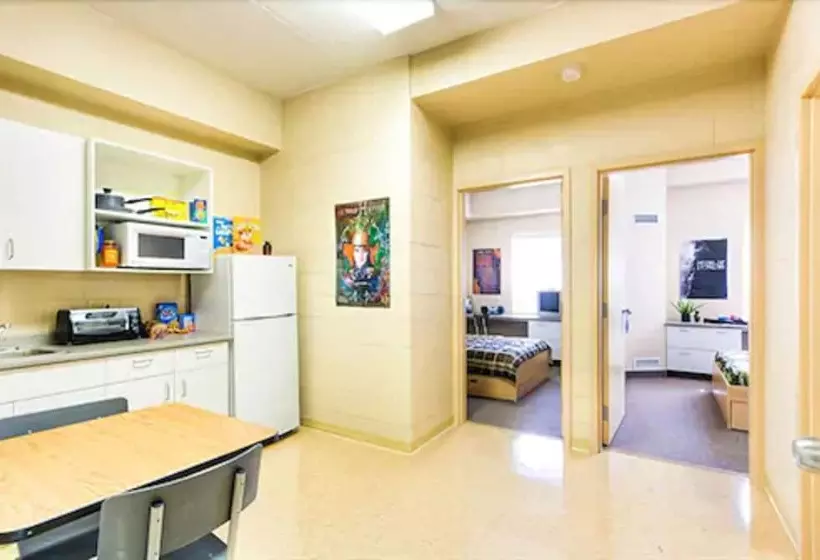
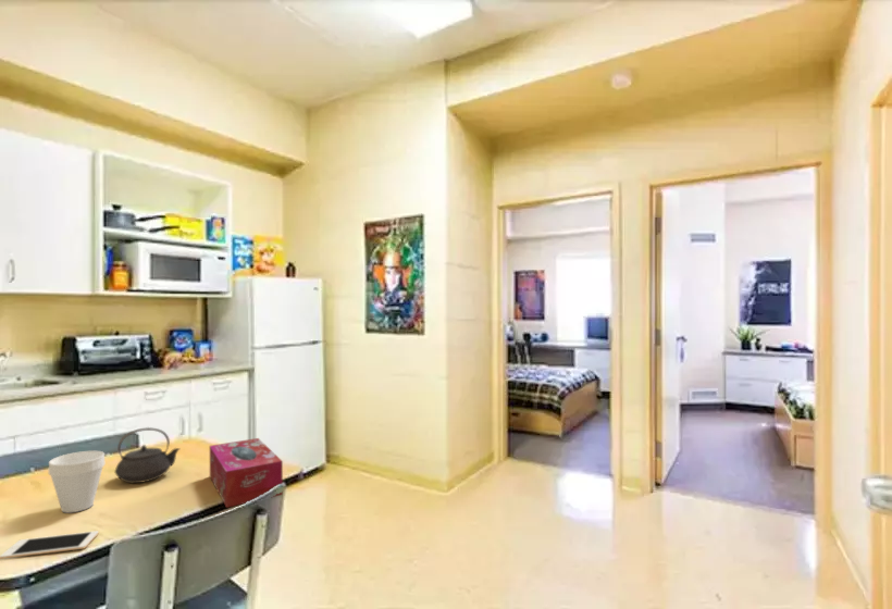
+ cell phone (51, 544)
+ cup (77, 482)
+ teapot (148, 451)
+ tissue box (244, 469)
